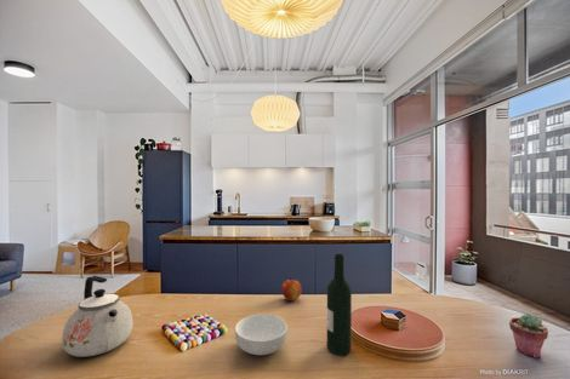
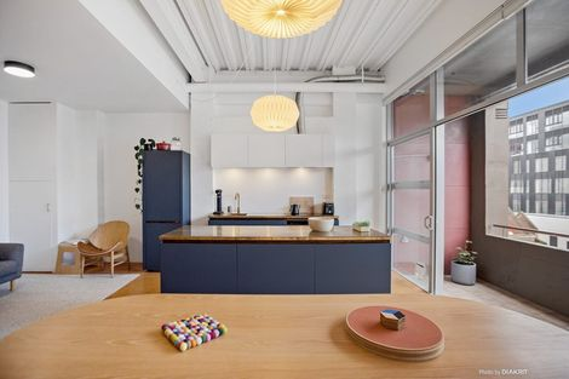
- kettle (99, 310)
- potted succulent (528, 332)
- wine bottle (338, 302)
- apple (291, 288)
- cereal bowl (261, 337)
